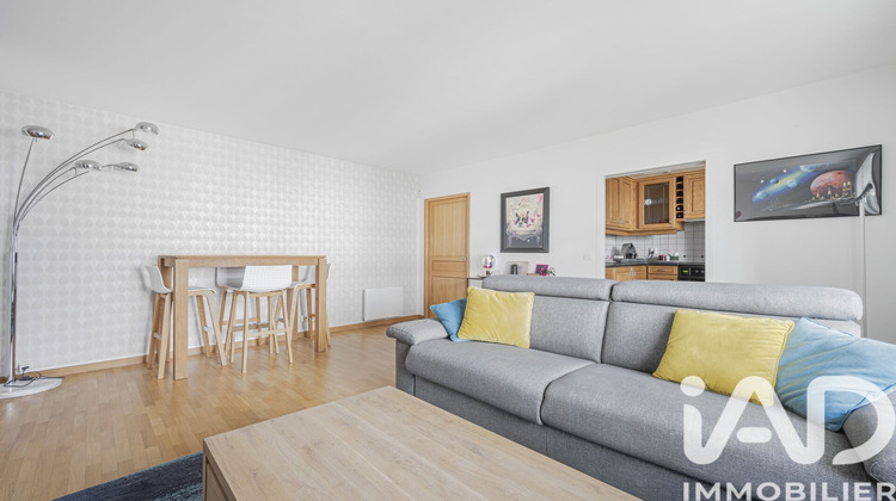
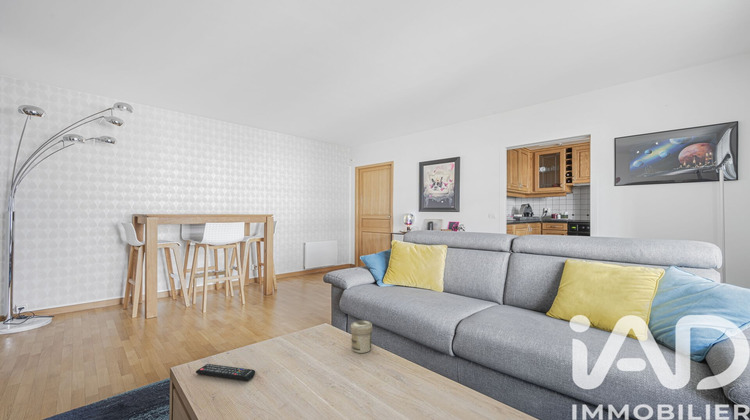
+ jar (361, 336)
+ remote control (225, 372)
